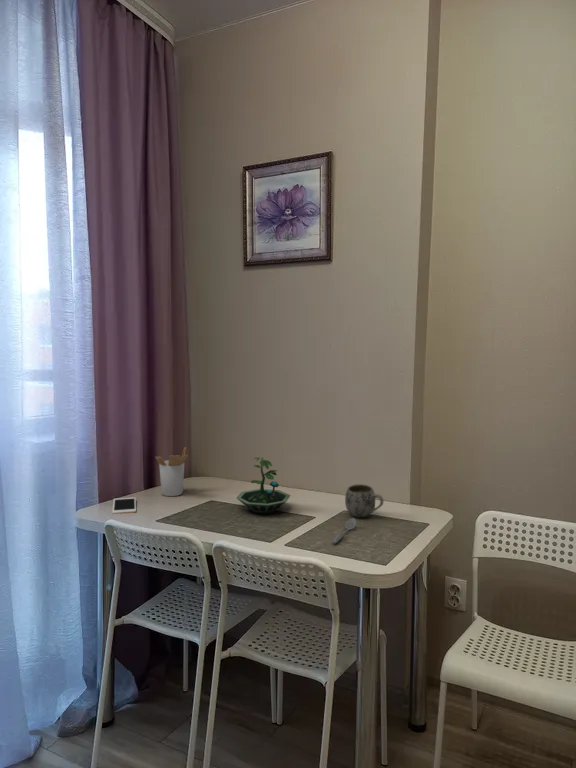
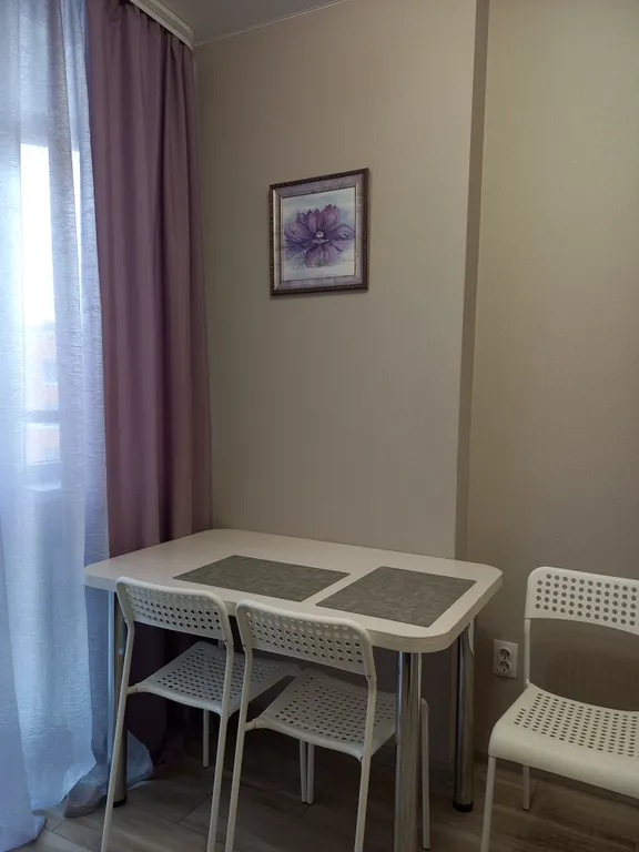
- cell phone (124, 505)
- spoon (344, 531)
- terrarium (262, 467)
- utensil holder (174, 472)
- mug (364, 502)
